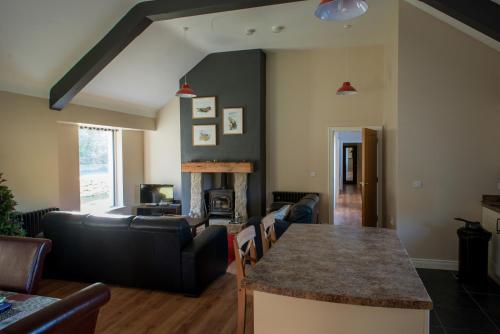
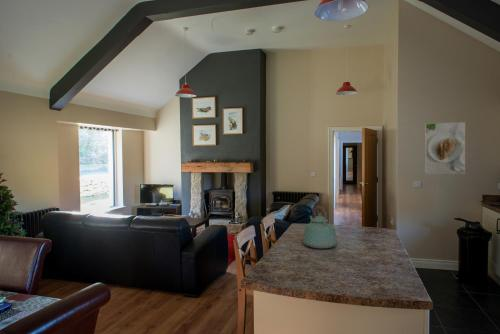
+ kettle (318, 225)
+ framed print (444, 148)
